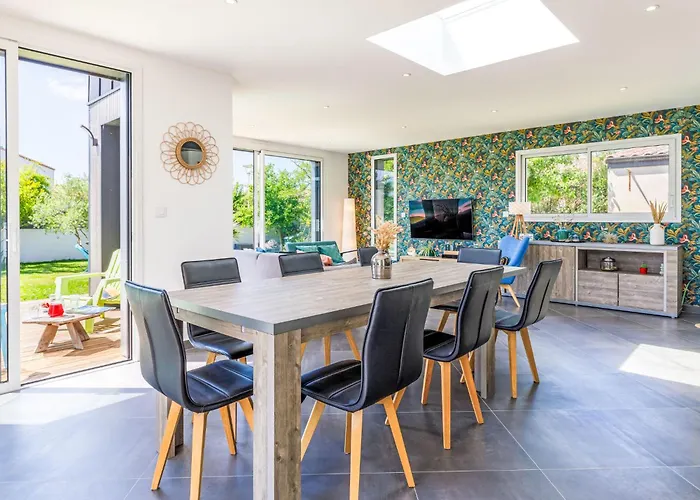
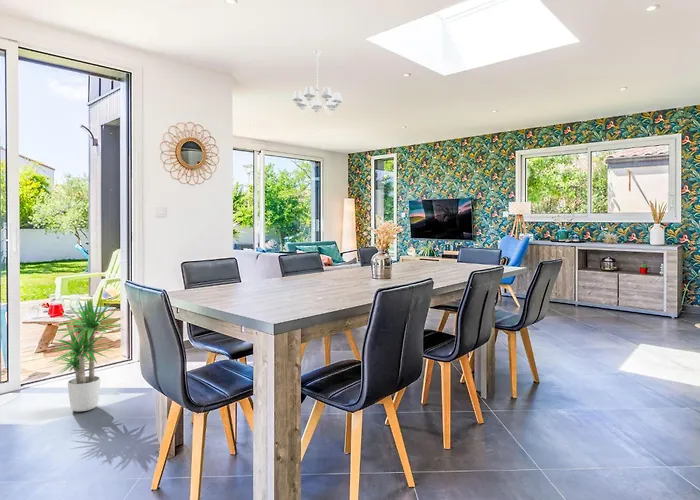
+ chandelier (317, 82)
+ potted plant (88, 353)
